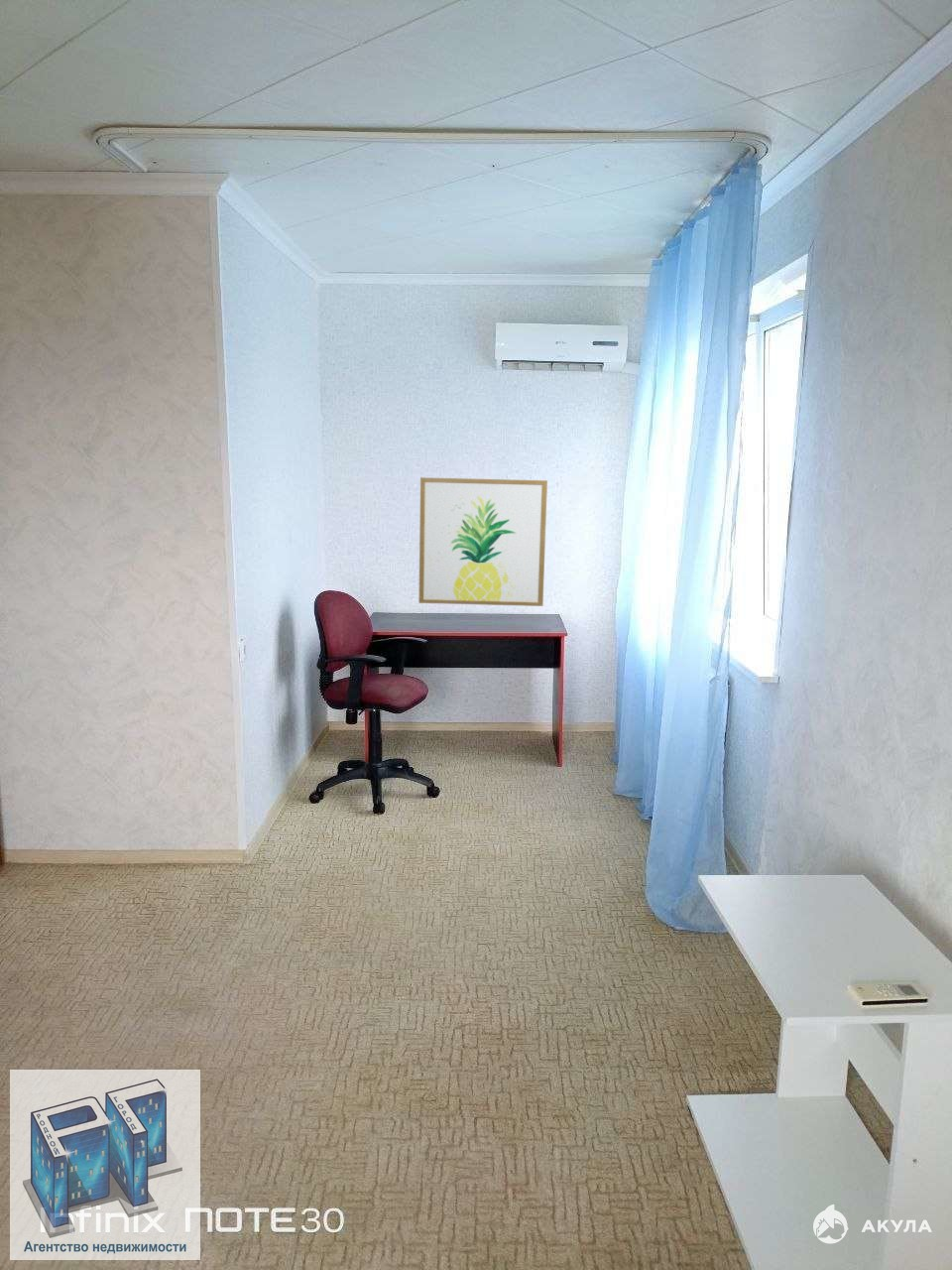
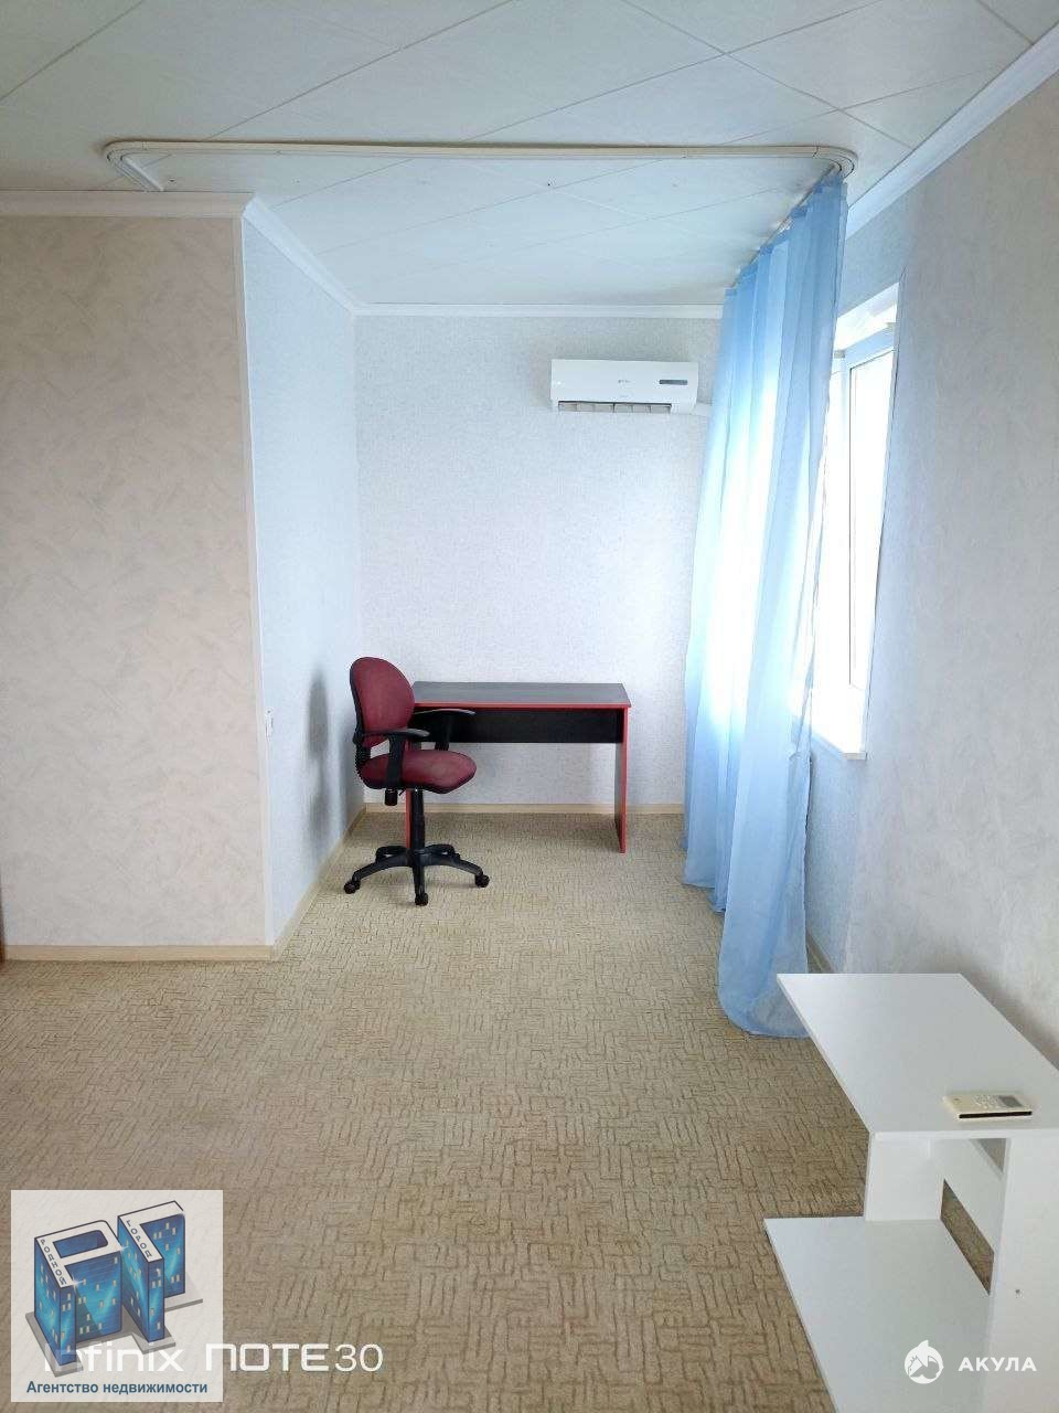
- wall art (482, 542)
